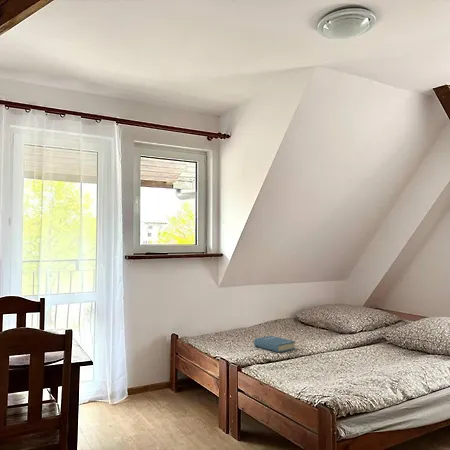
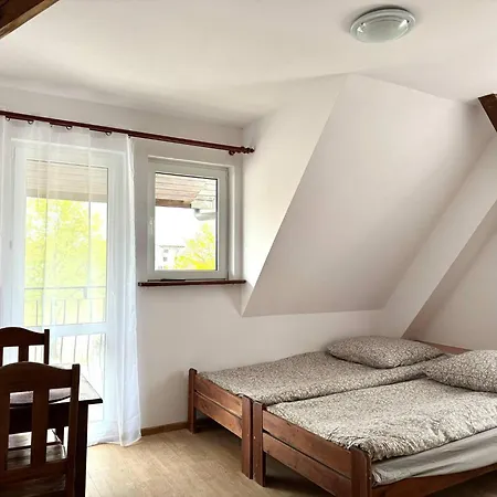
- hardback book (274, 343)
